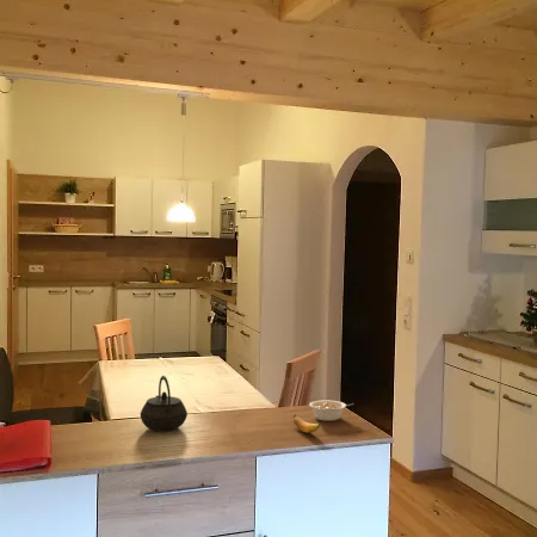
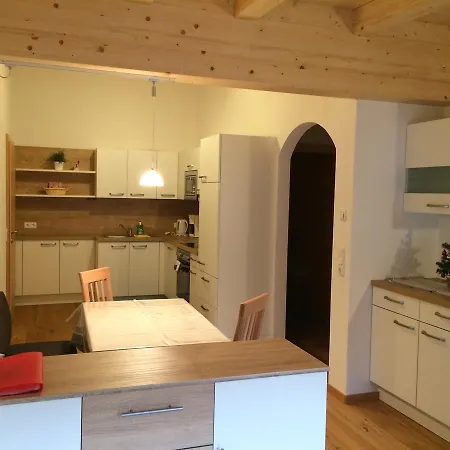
- kettle (162, 401)
- legume (328, 409)
- banana (305, 424)
